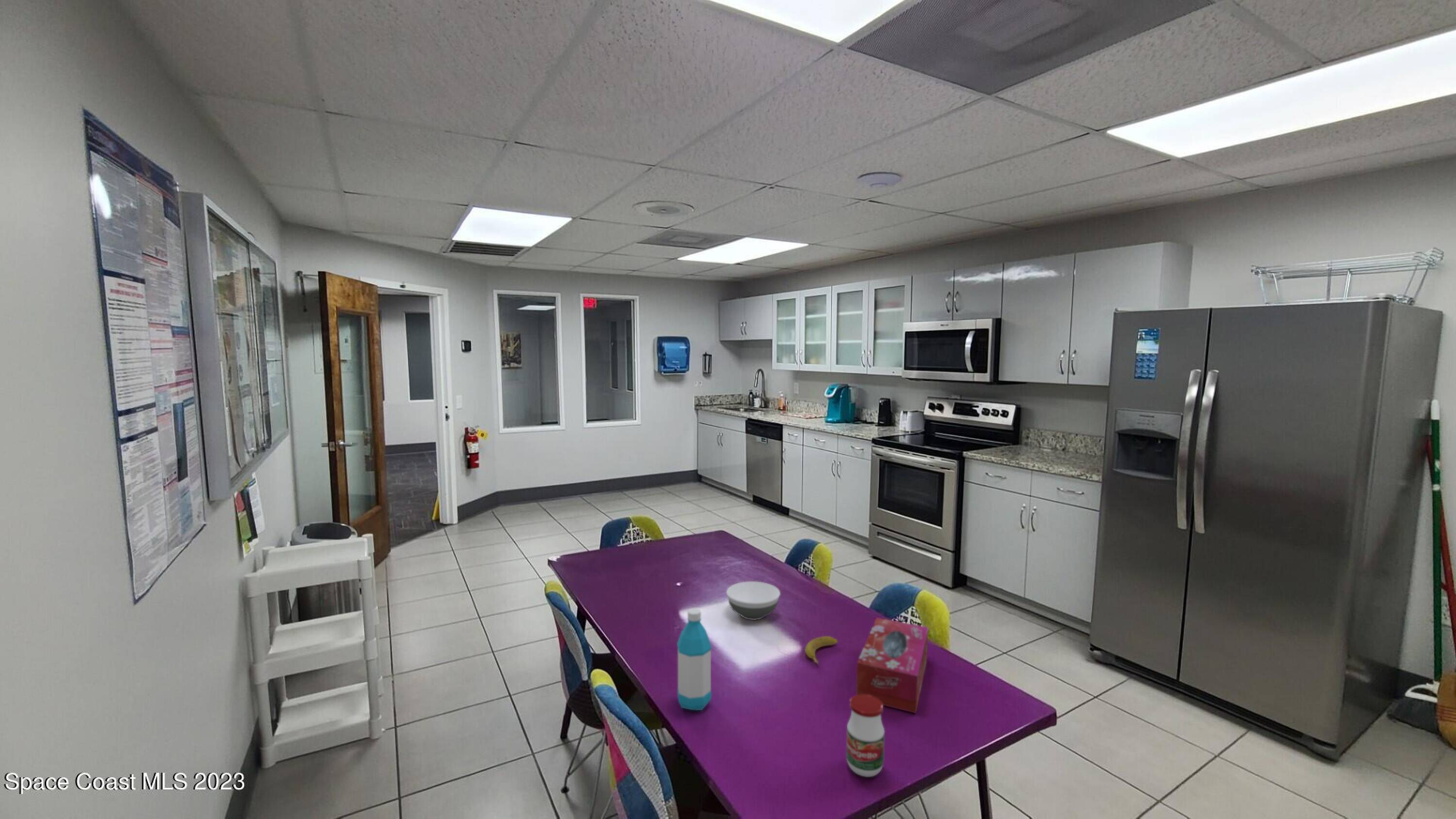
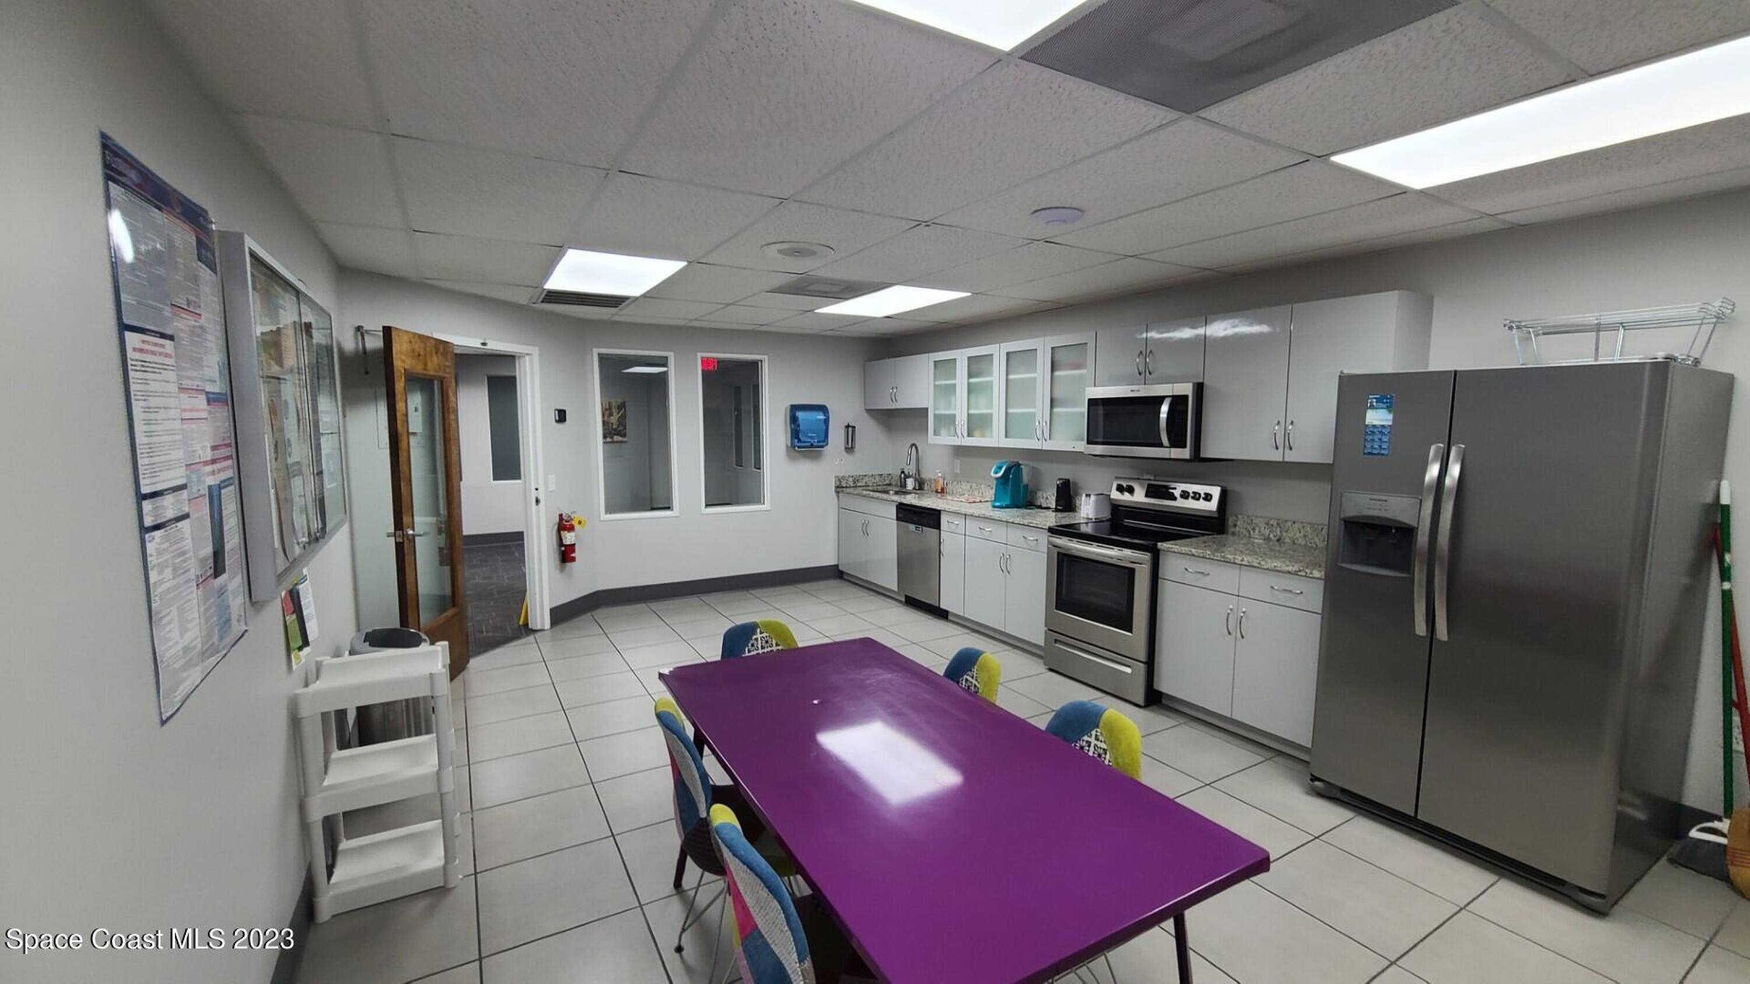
- water bottle (694, 657)
- banana (821, 647)
- tissue box (894, 661)
- jar (865, 736)
- bowl (753, 603)
